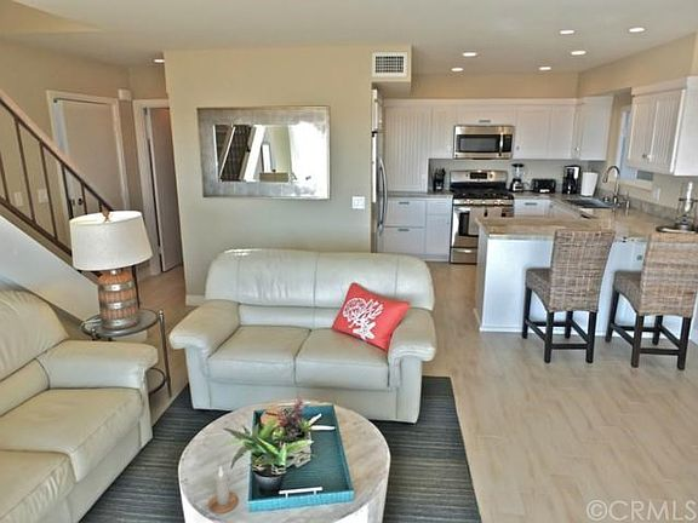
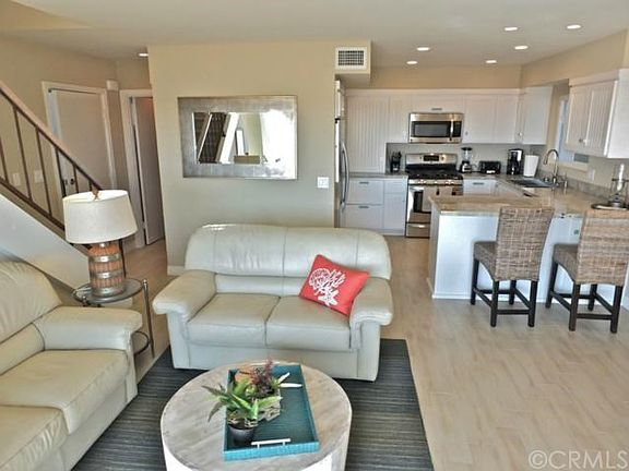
- candle (222, 484)
